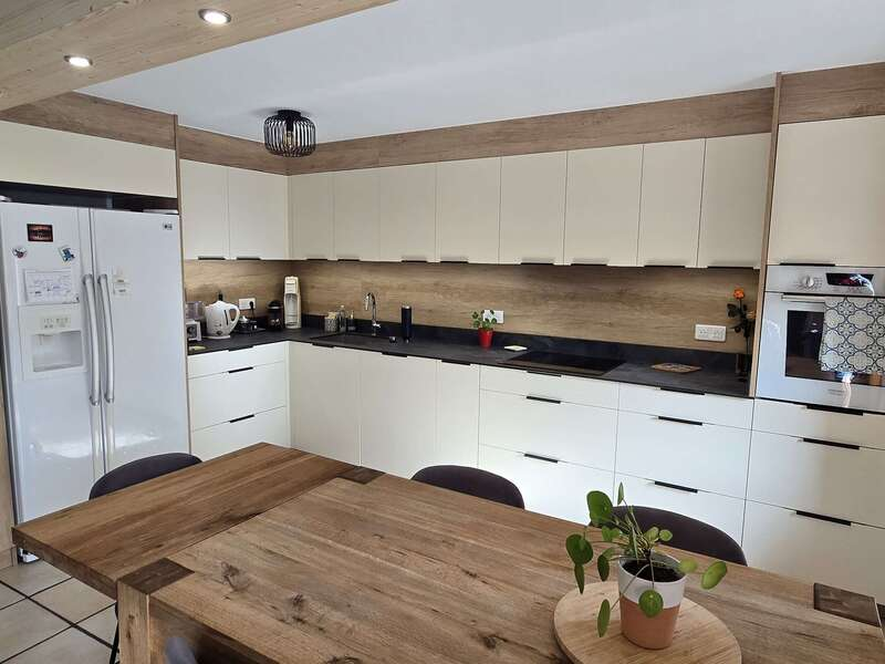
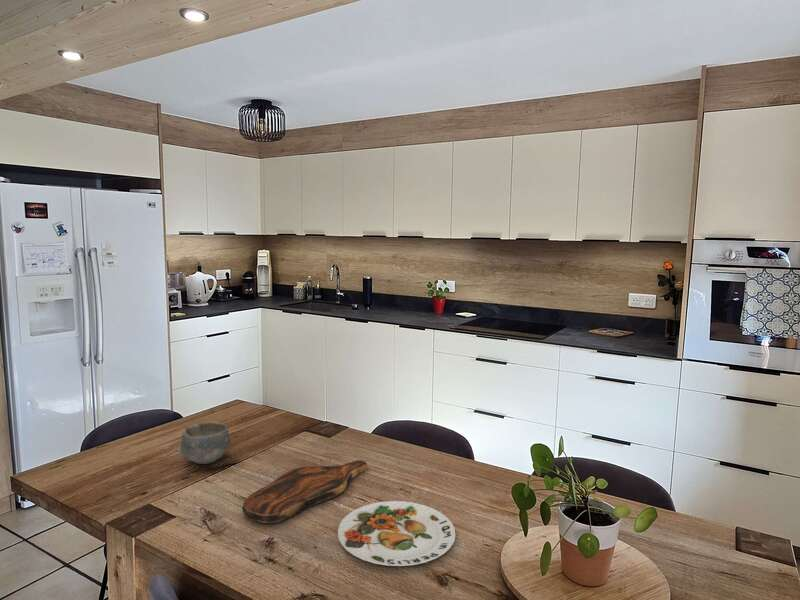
+ bowl (206, 444)
+ plate (396, 531)
+ cutting board (309, 484)
